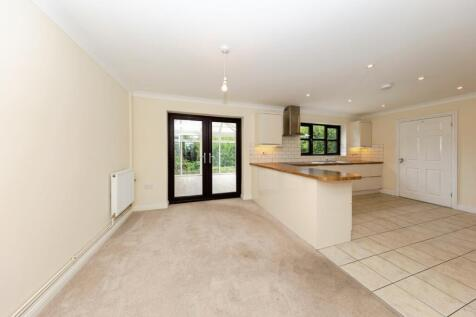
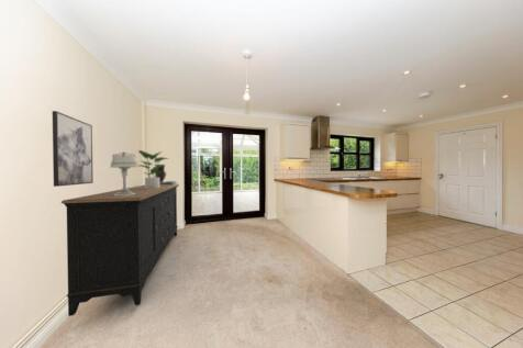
+ potted plant (148, 168)
+ wall art (75, 151)
+ sideboard (144, 224)
+ table lamp (124, 172)
+ decorative urn (164, 175)
